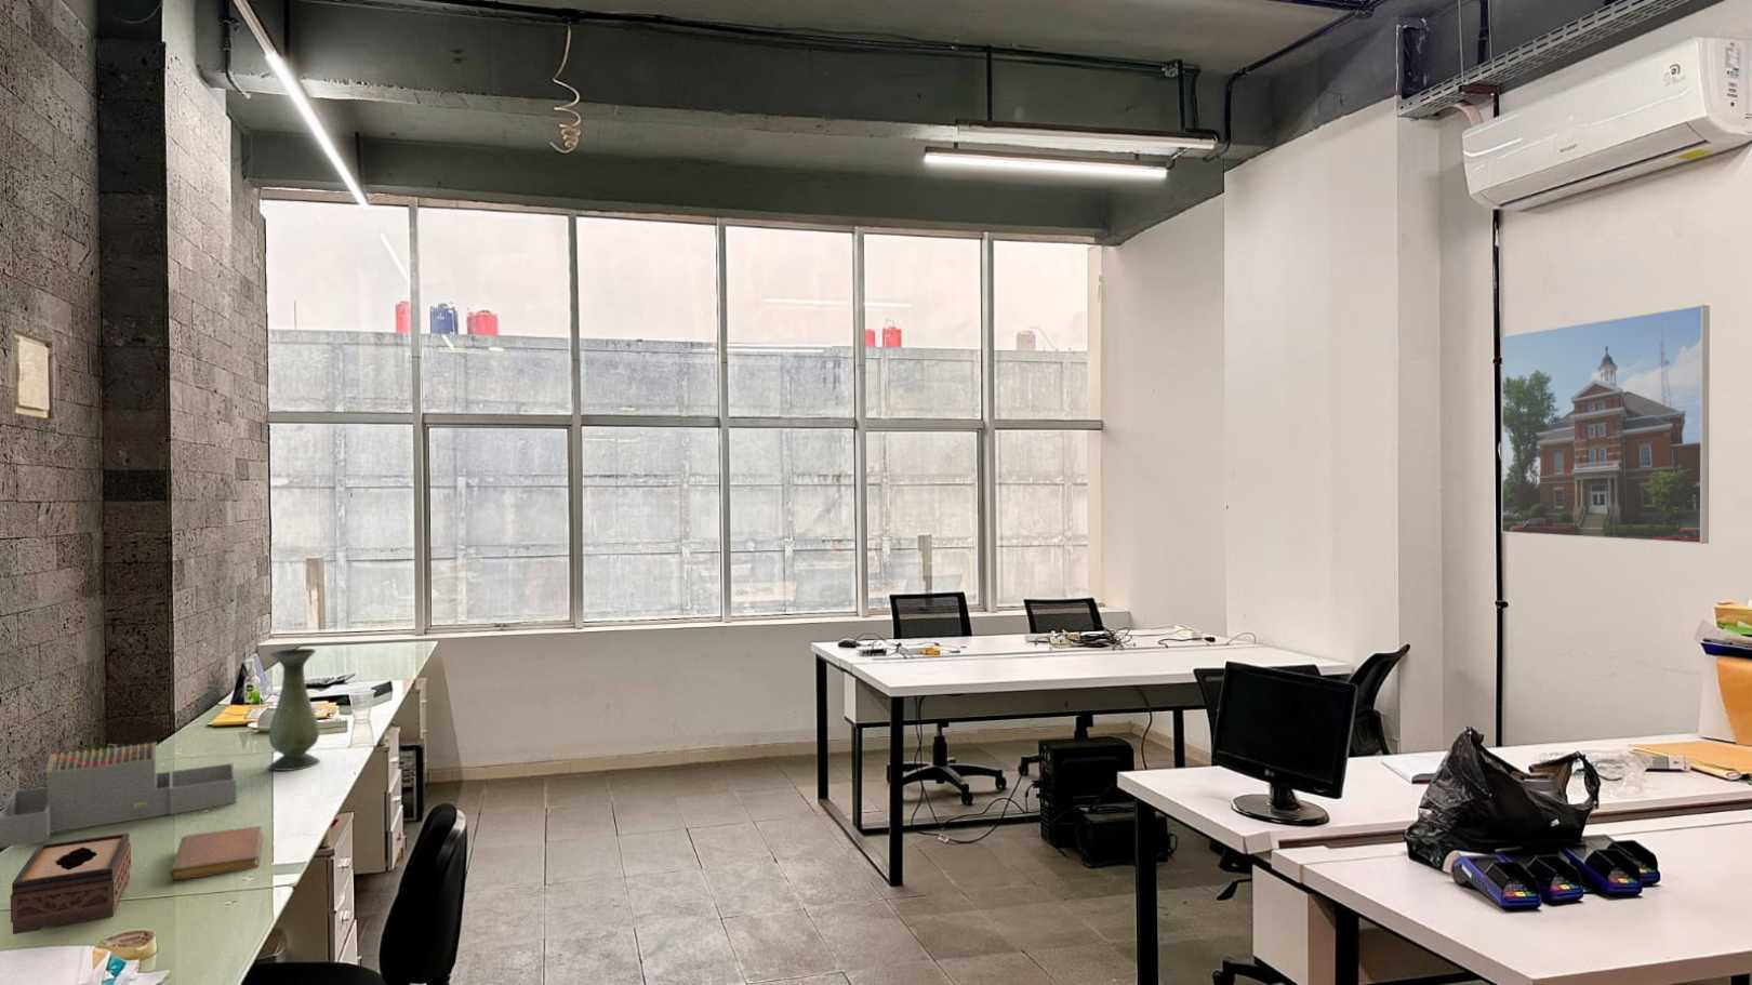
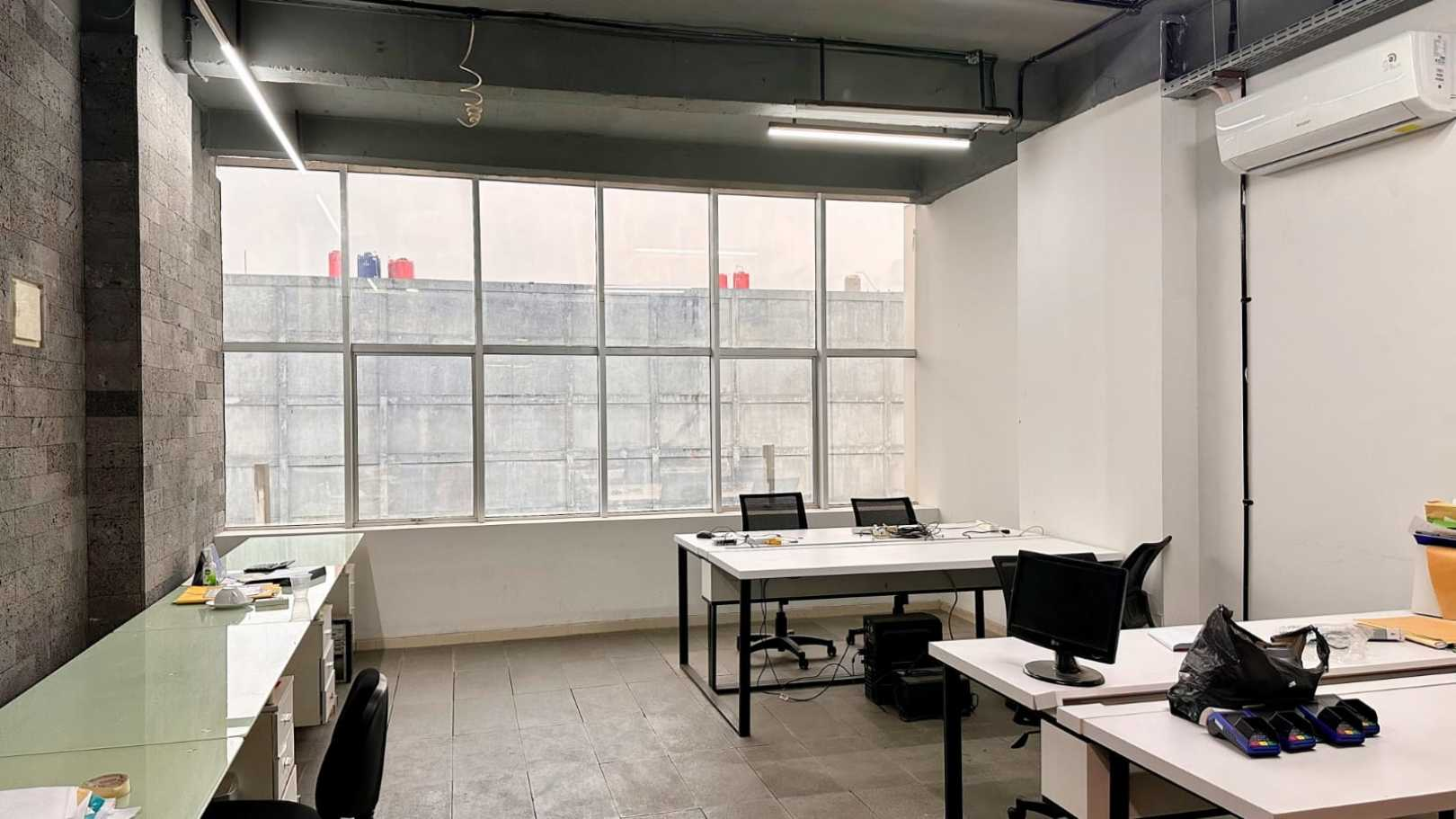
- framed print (1596, 429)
- tissue box (75, 880)
- vase (294, 707)
- architectural model (125, 782)
- notebook (219, 852)
